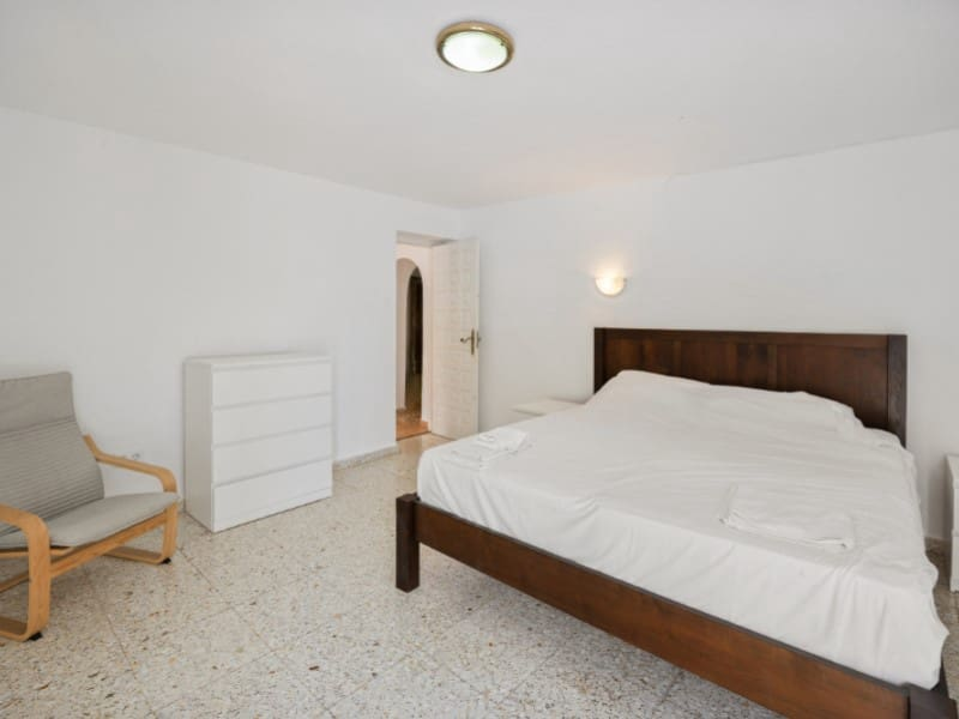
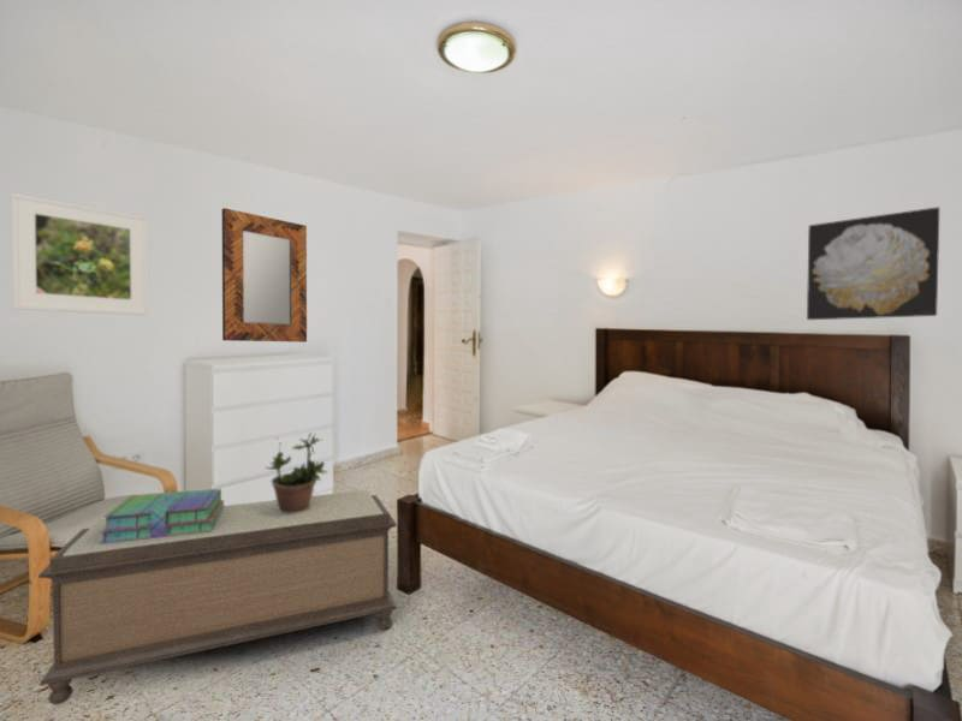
+ potted plant (296, 469)
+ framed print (85, 258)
+ bench (244, 576)
+ stack of books (167, 512)
+ wall art (868, 267)
+ home mirror (267, 279)
